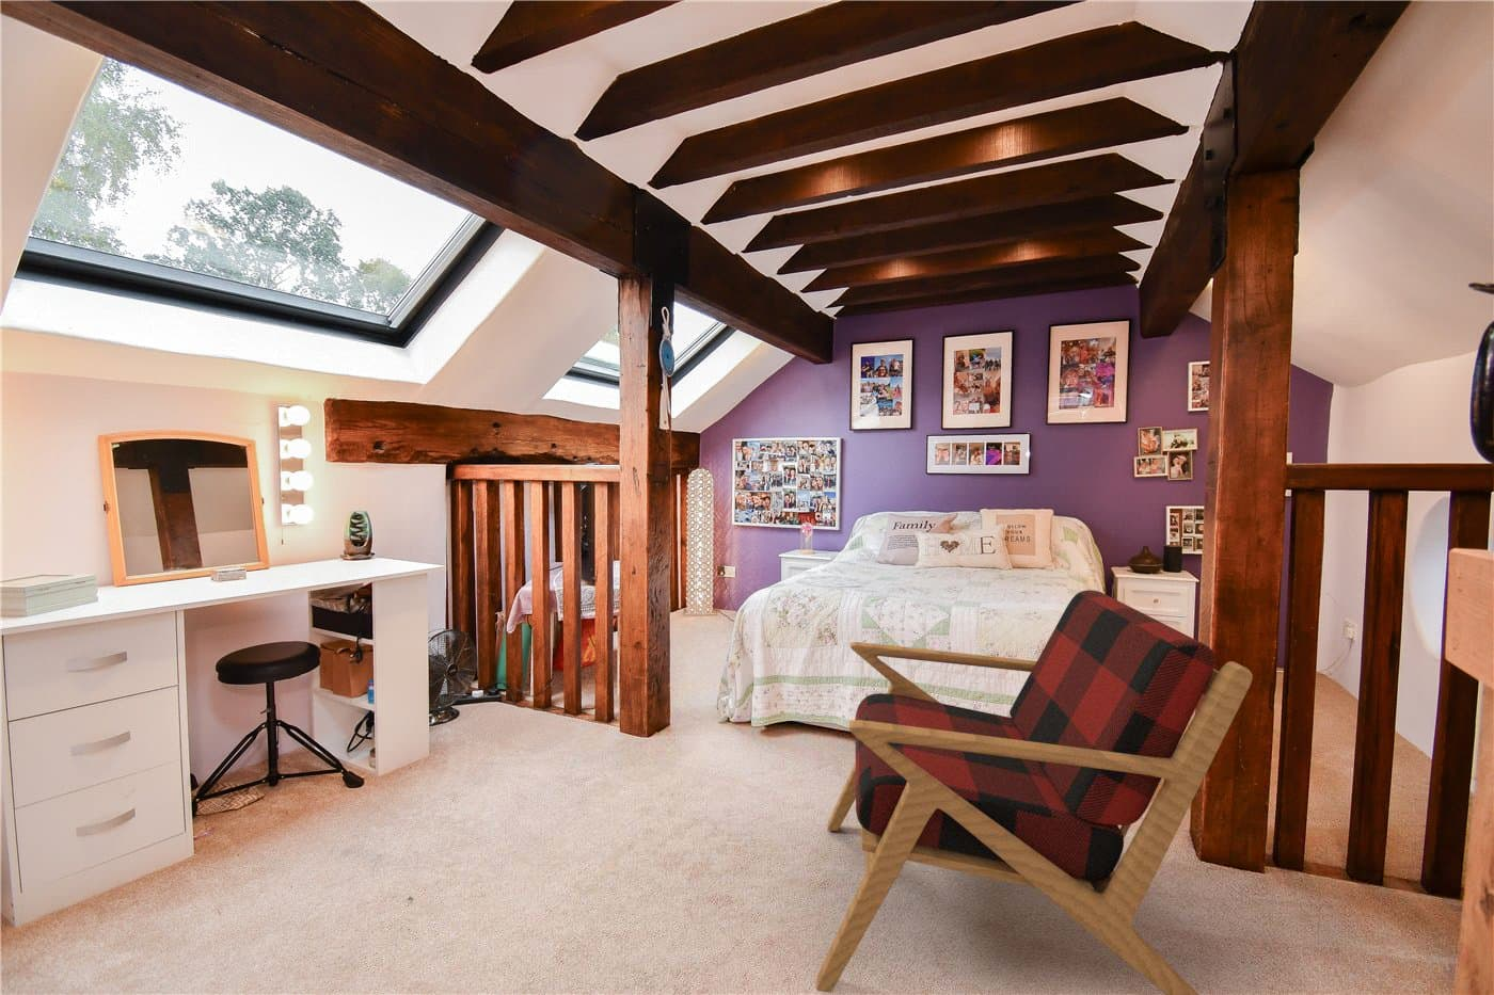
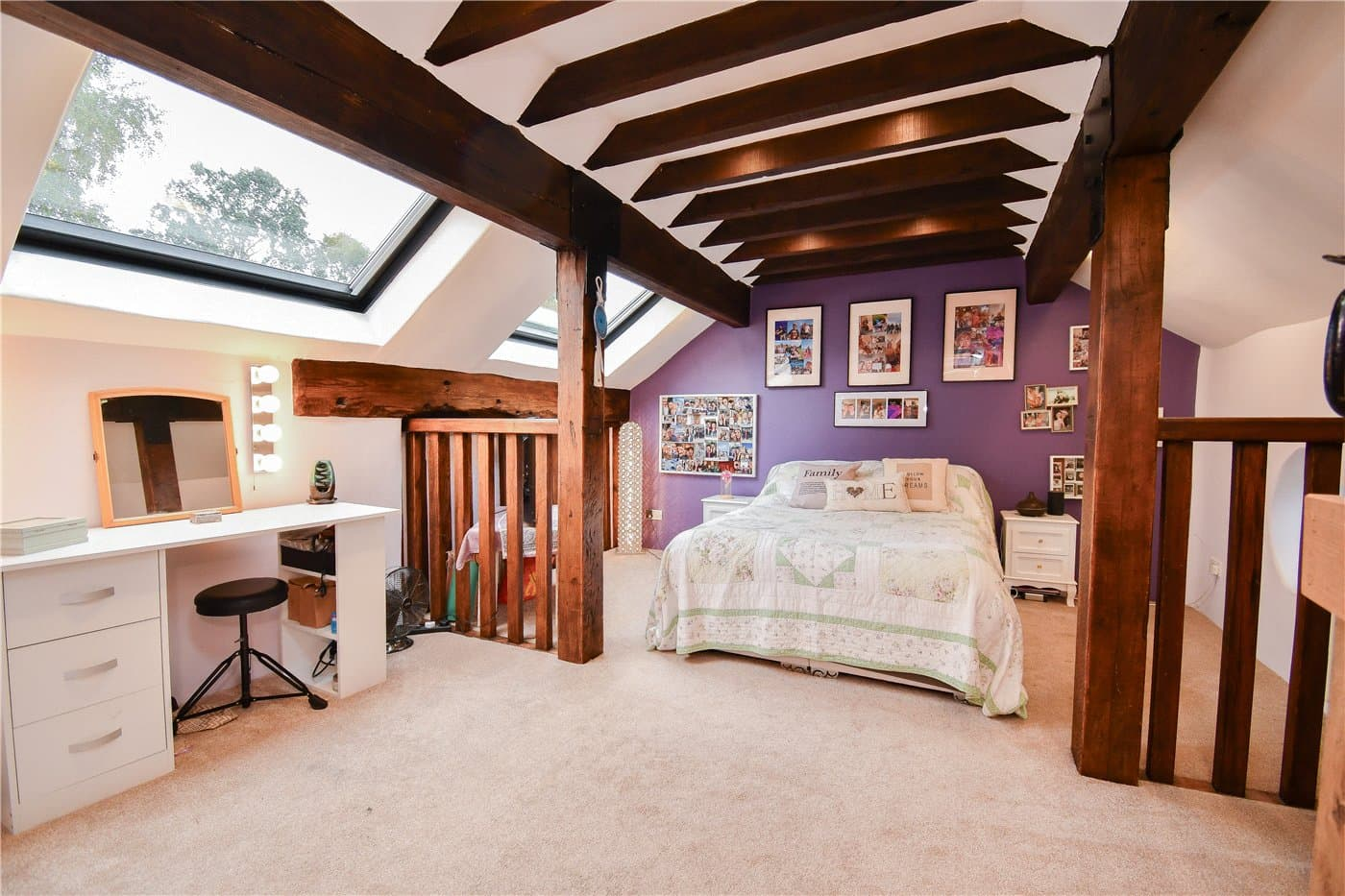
- armchair (992, 760)
